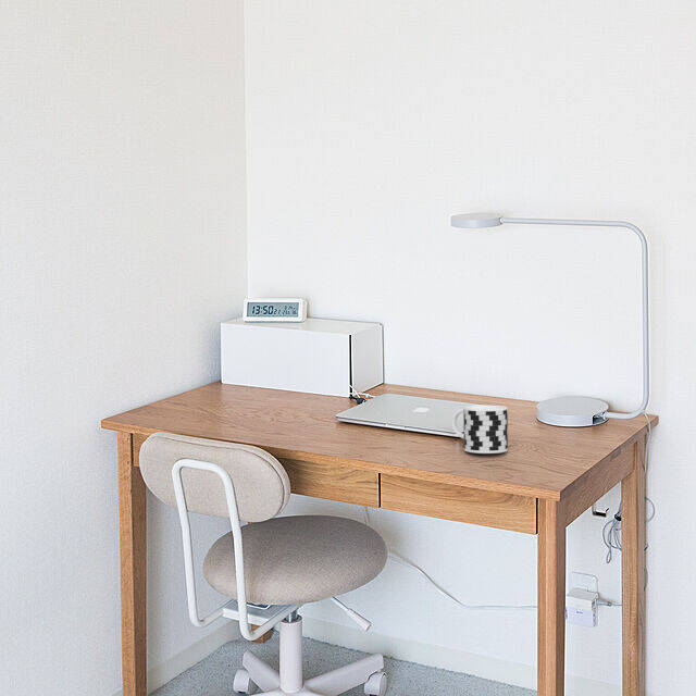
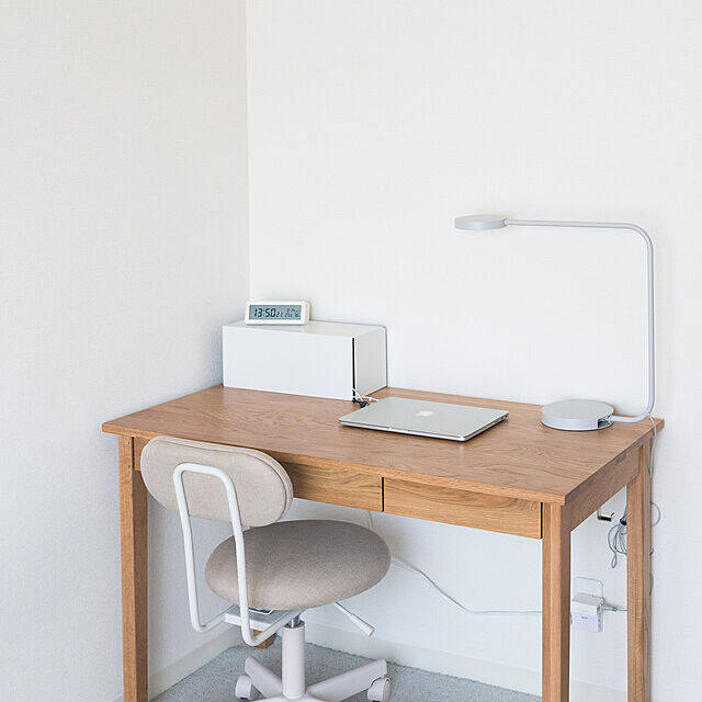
- cup (478, 428)
